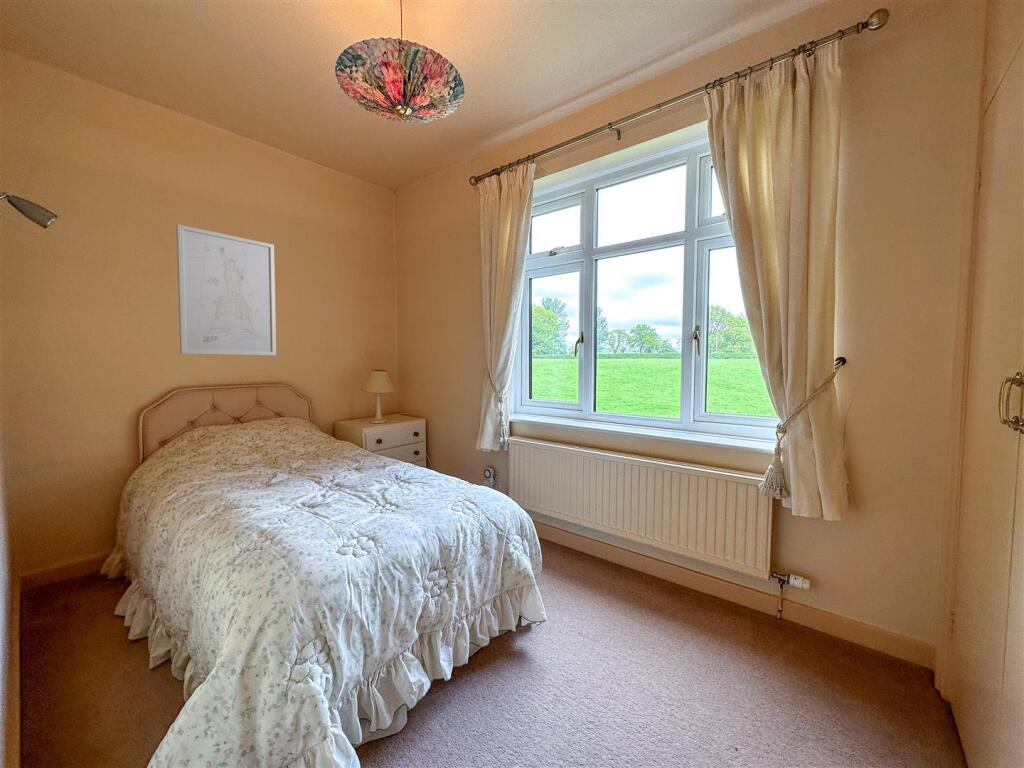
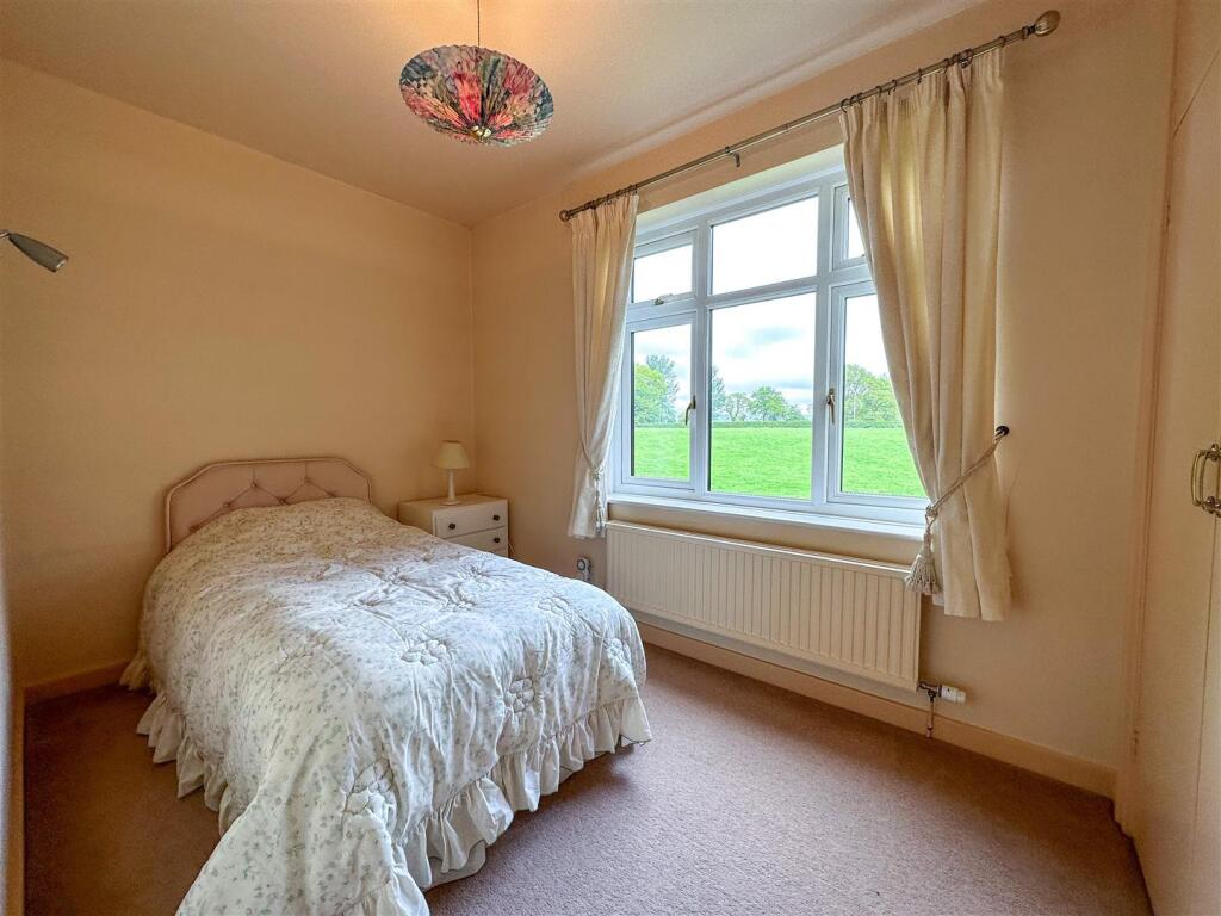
- wall art (230, 295)
